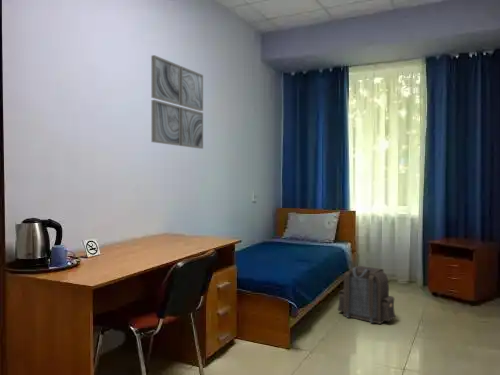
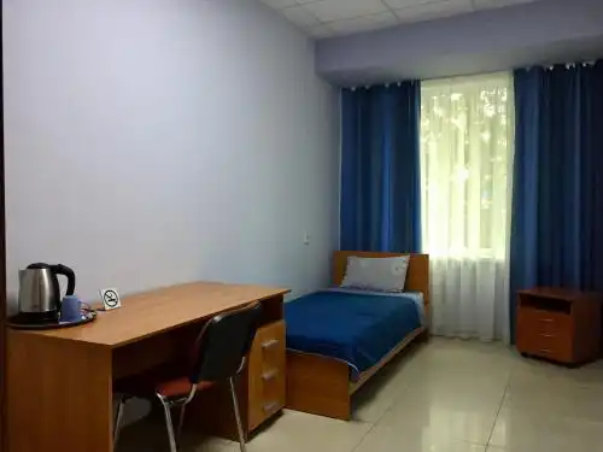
- backpack (365, 291)
- wall art (179, 106)
